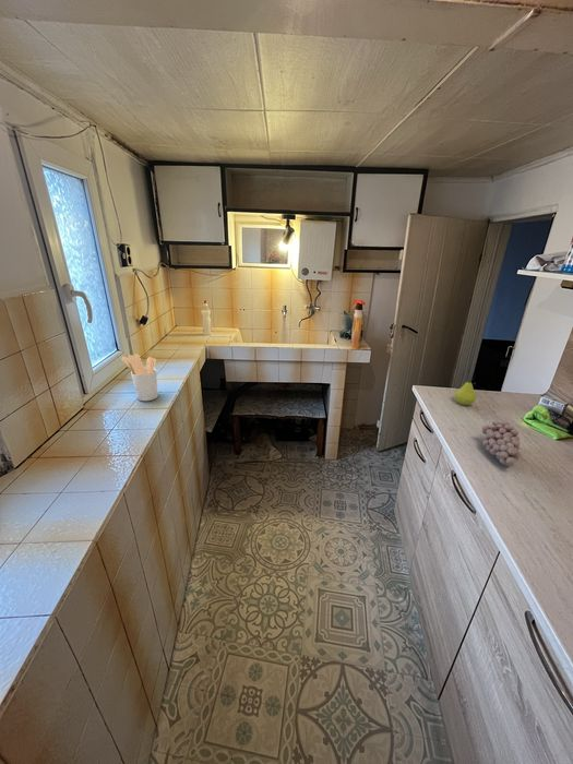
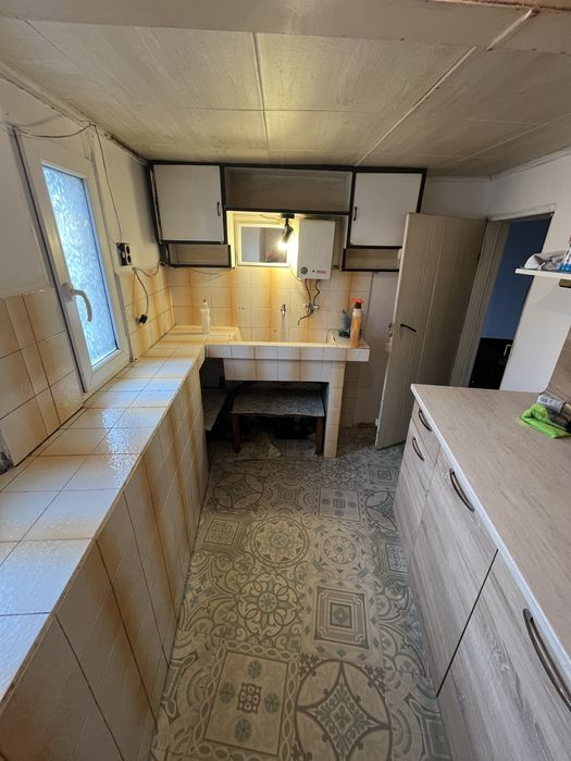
- fruit (466, 391)
- fruit (502, 442)
- utensil holder (141, 375)
